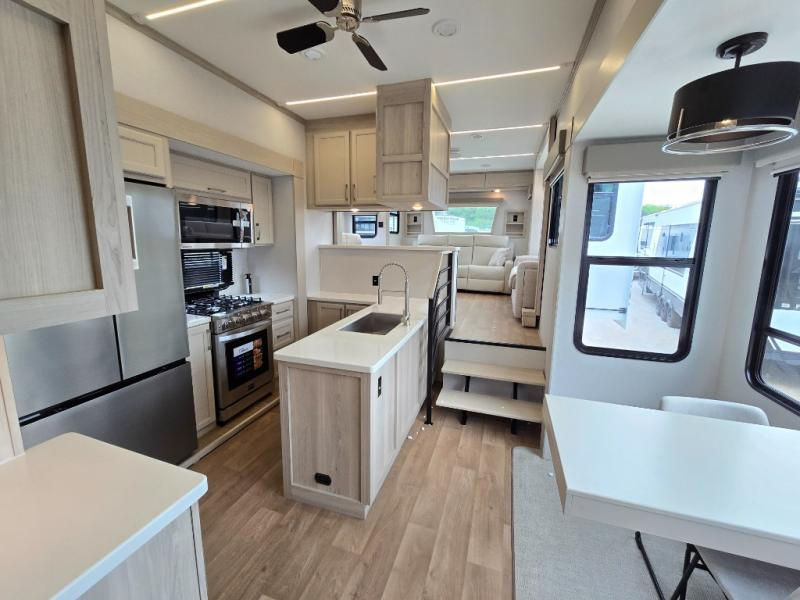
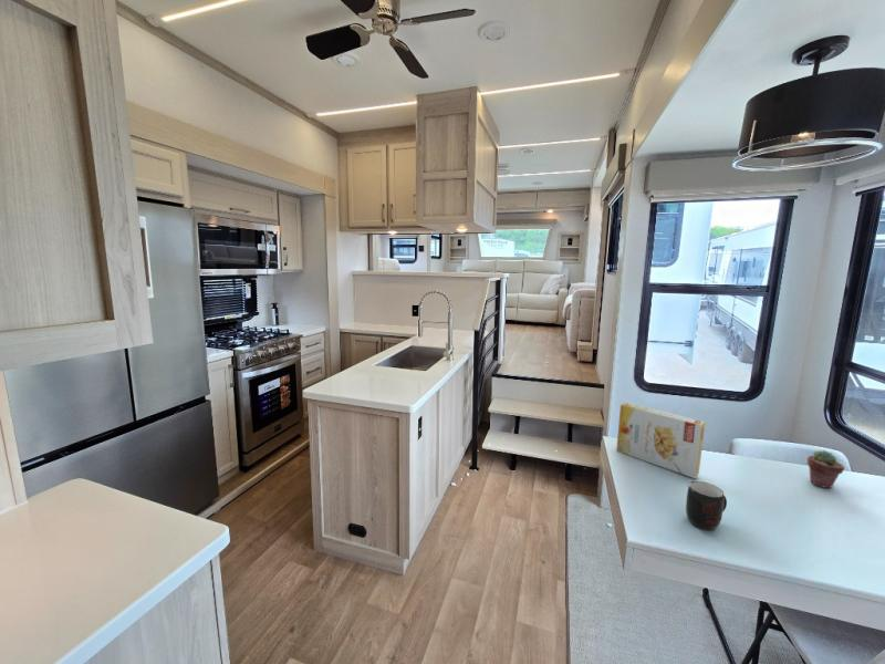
+ cereal box (657, 437)
+ mug (708, 505)
+ potted succulent (824, 467)
